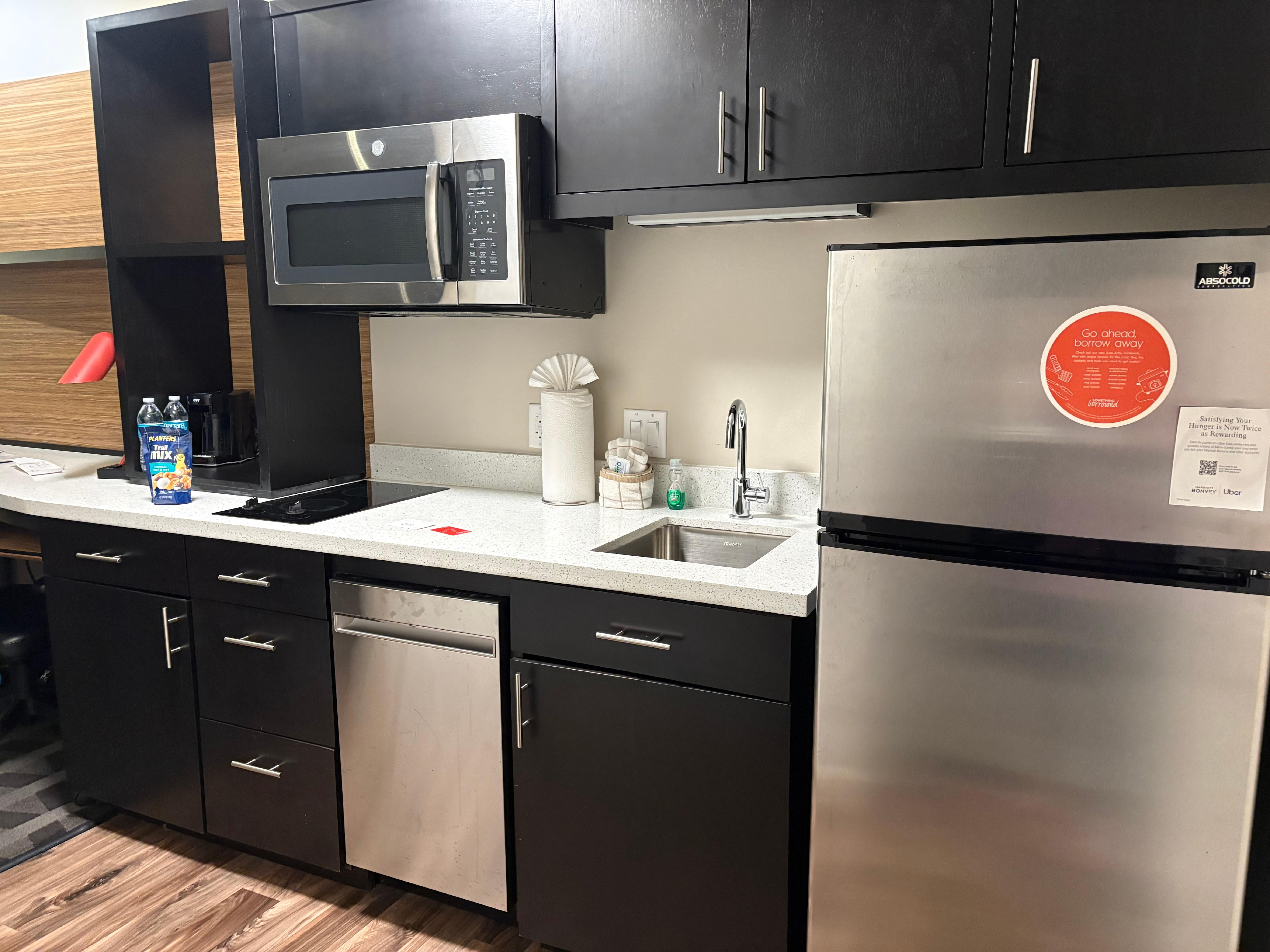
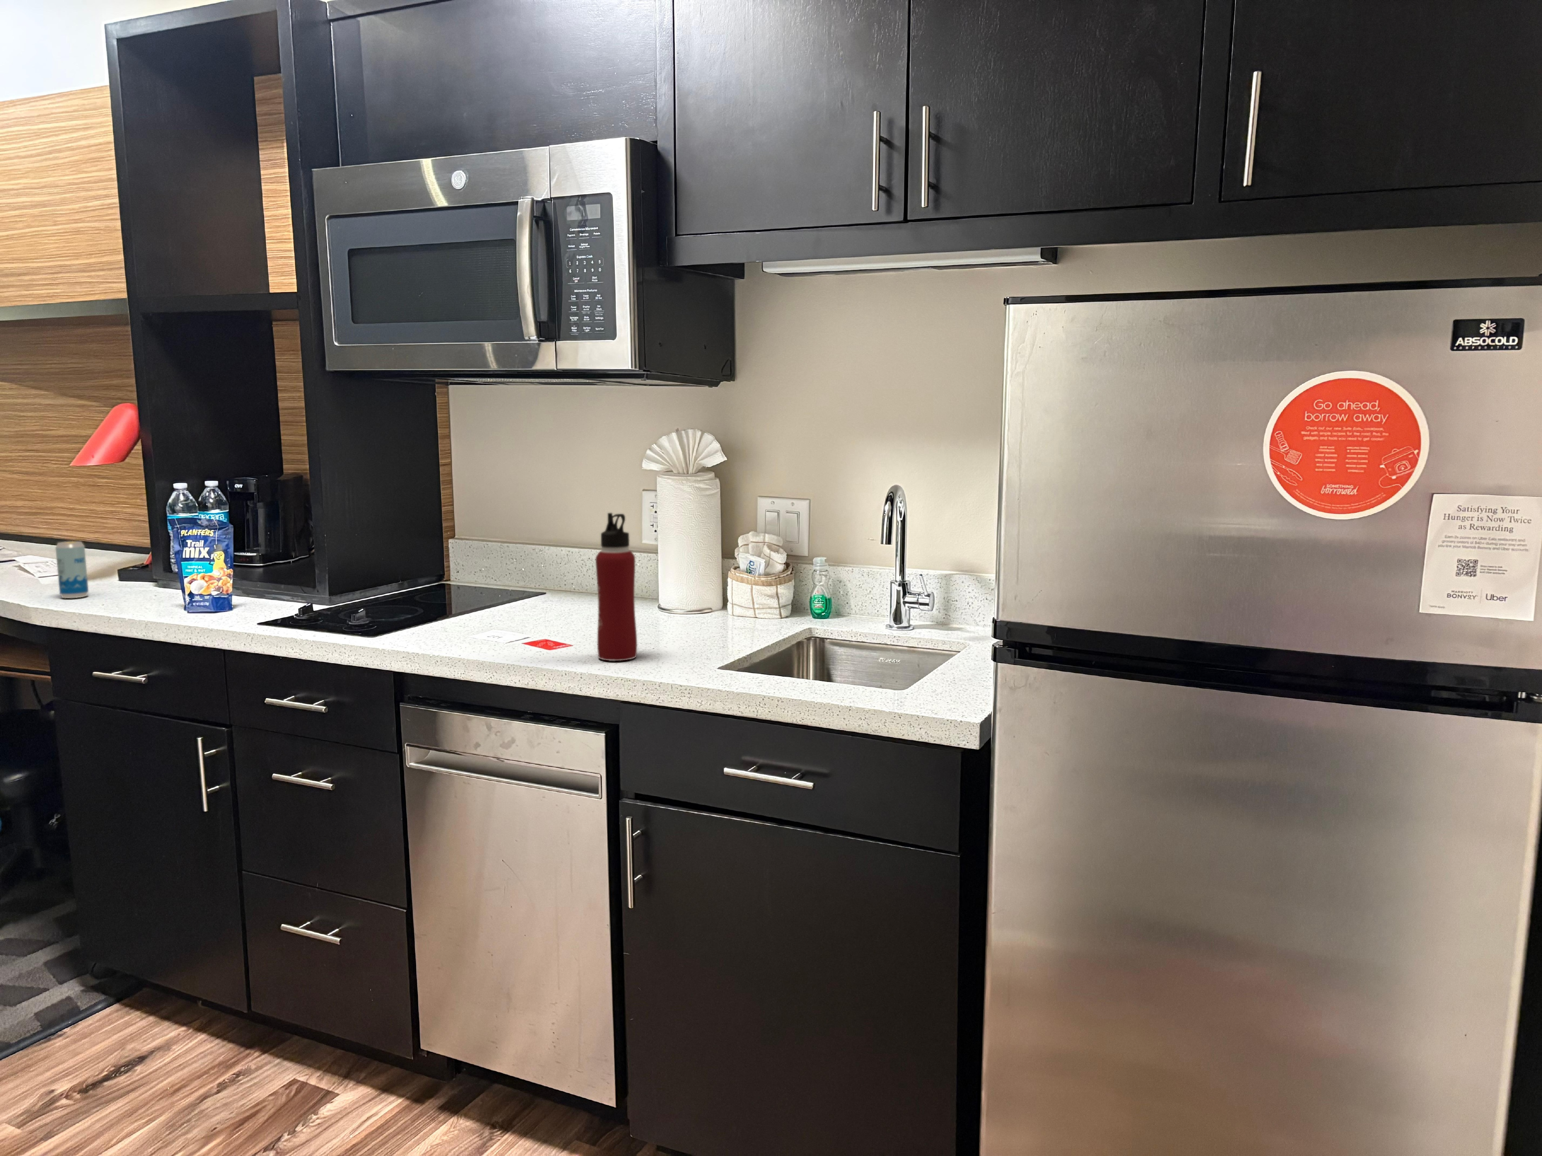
+ water bottle (616, 585)
+ beverage can (72, 570)
